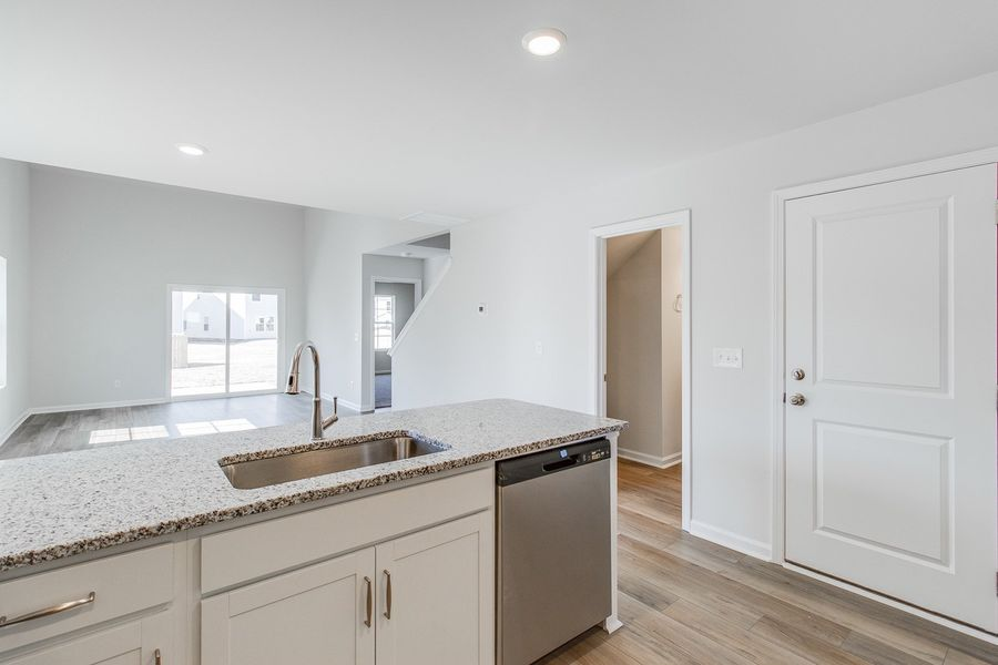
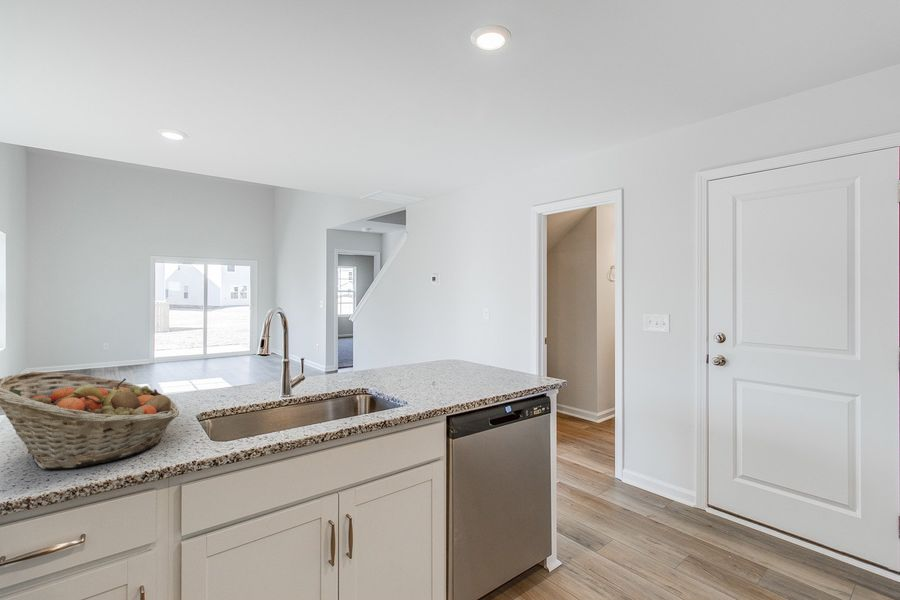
+ fruit basket (94, 409)
